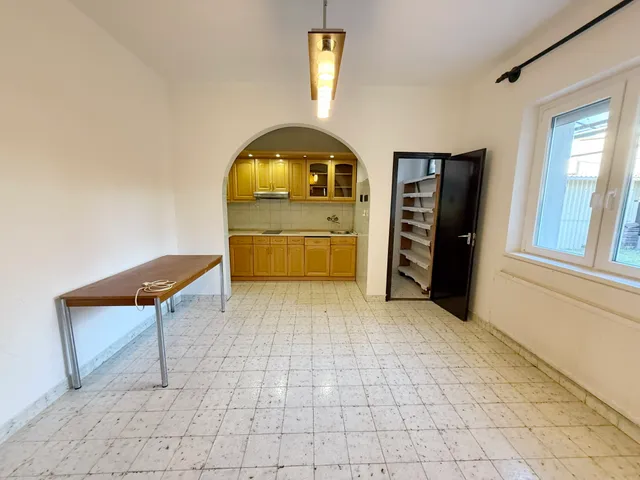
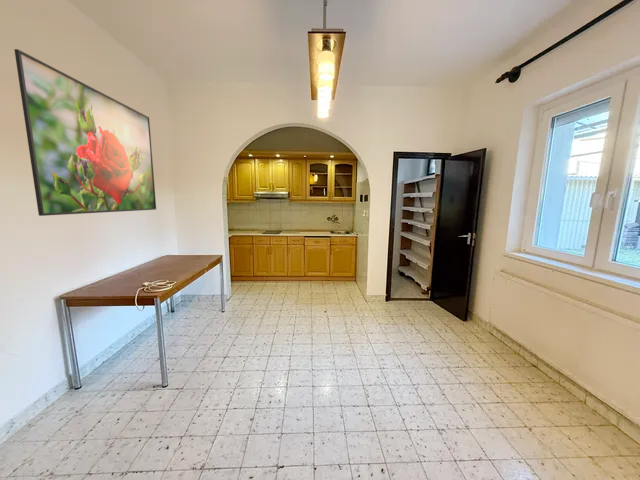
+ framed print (107, 154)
